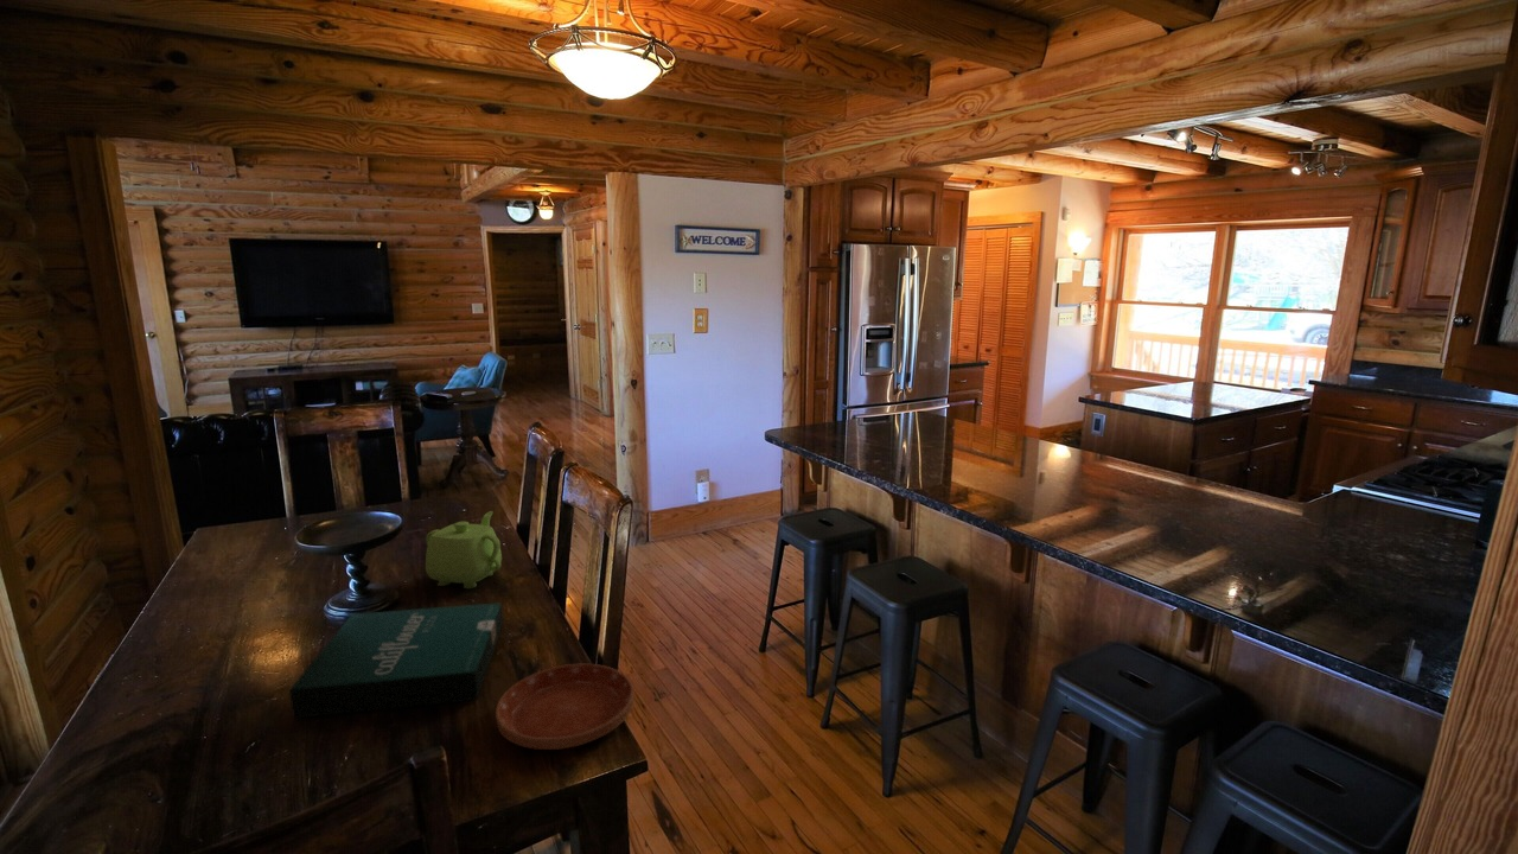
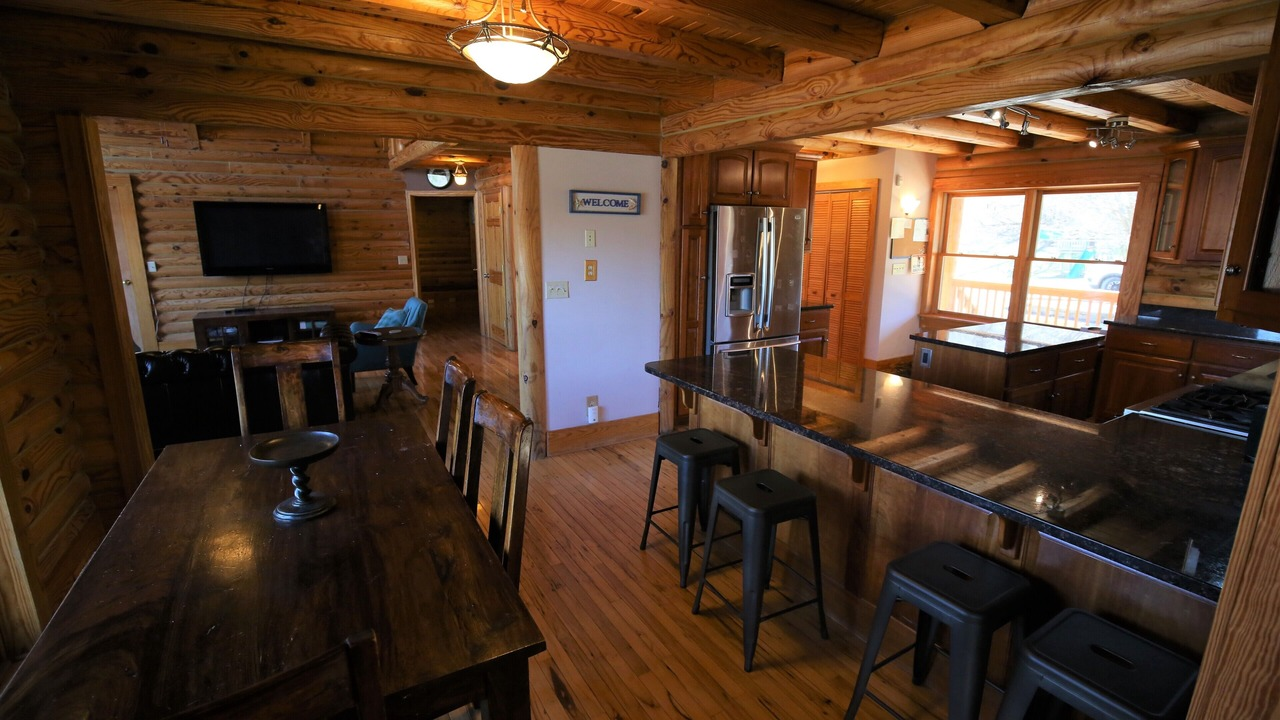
- pizza box (409, 652)
- saucer (566, 706)
- teapot (470, 547)
